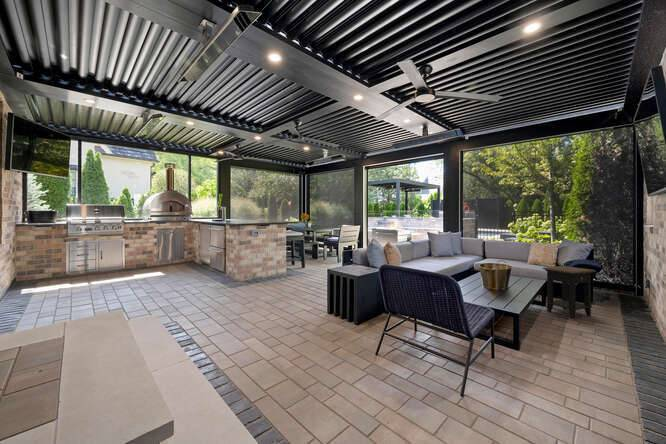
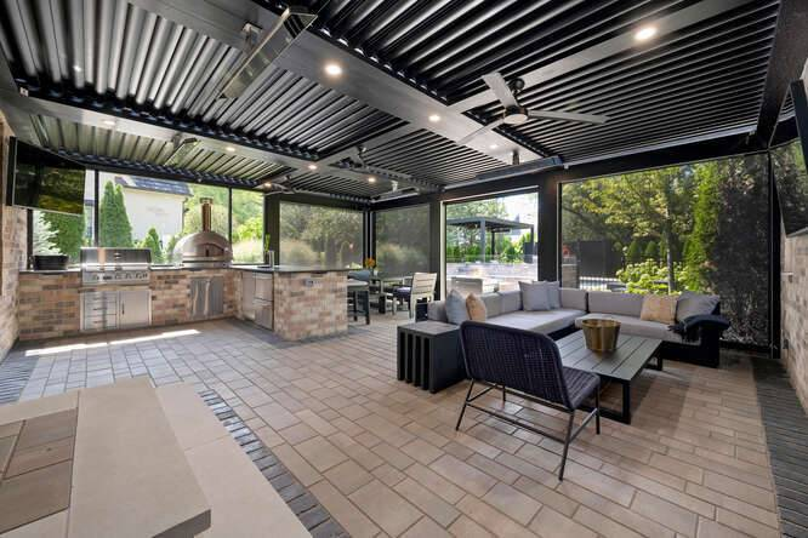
- side table (569, 291)
